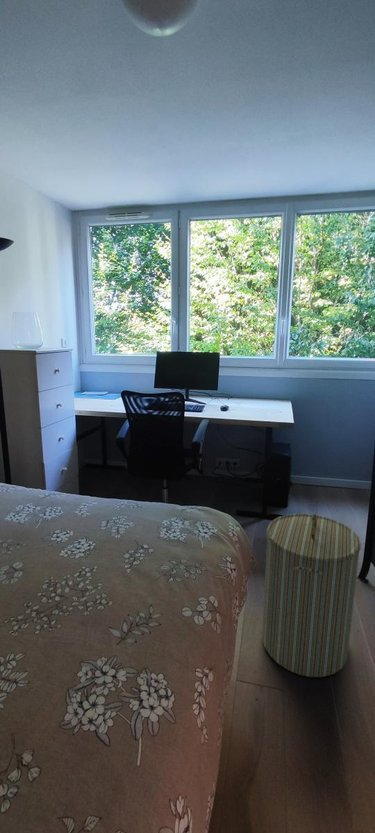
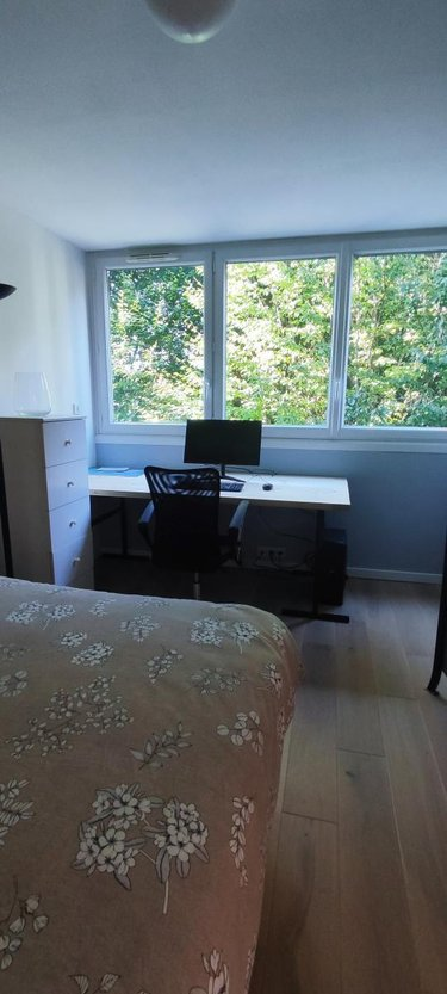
- laundry hamper (308, 581)
